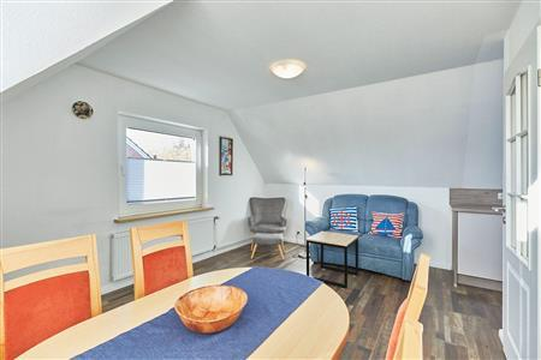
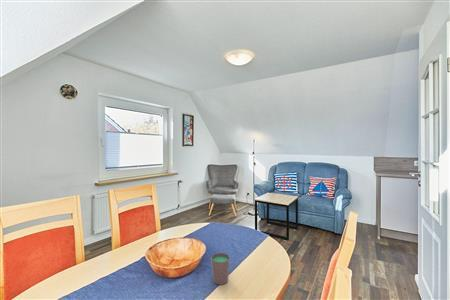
+ cup (220, 268)
